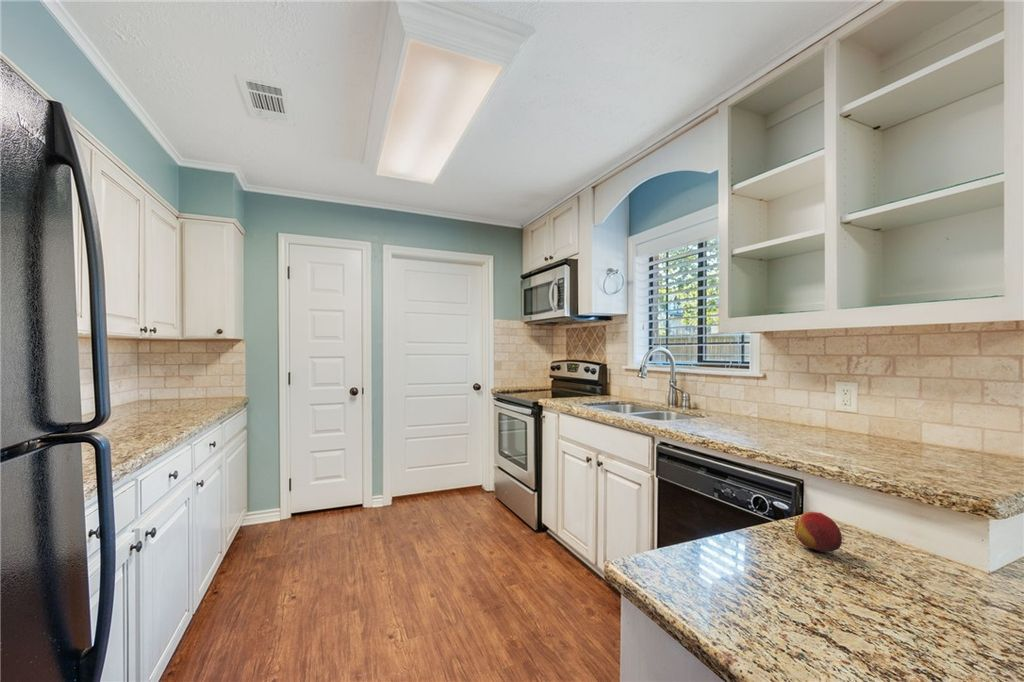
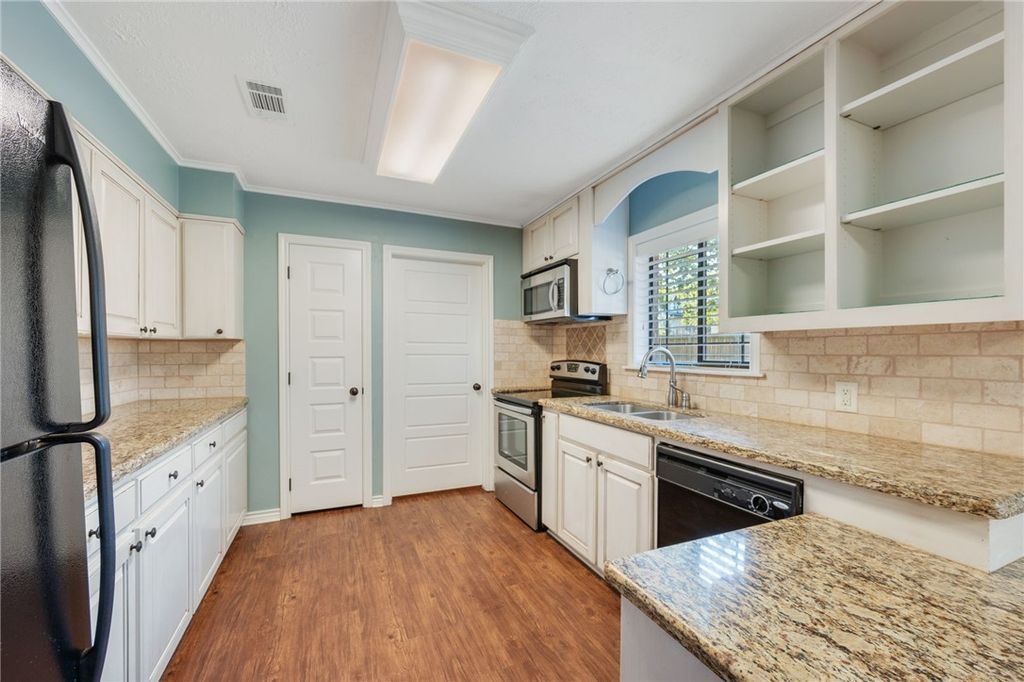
- fruit (817, 531)
